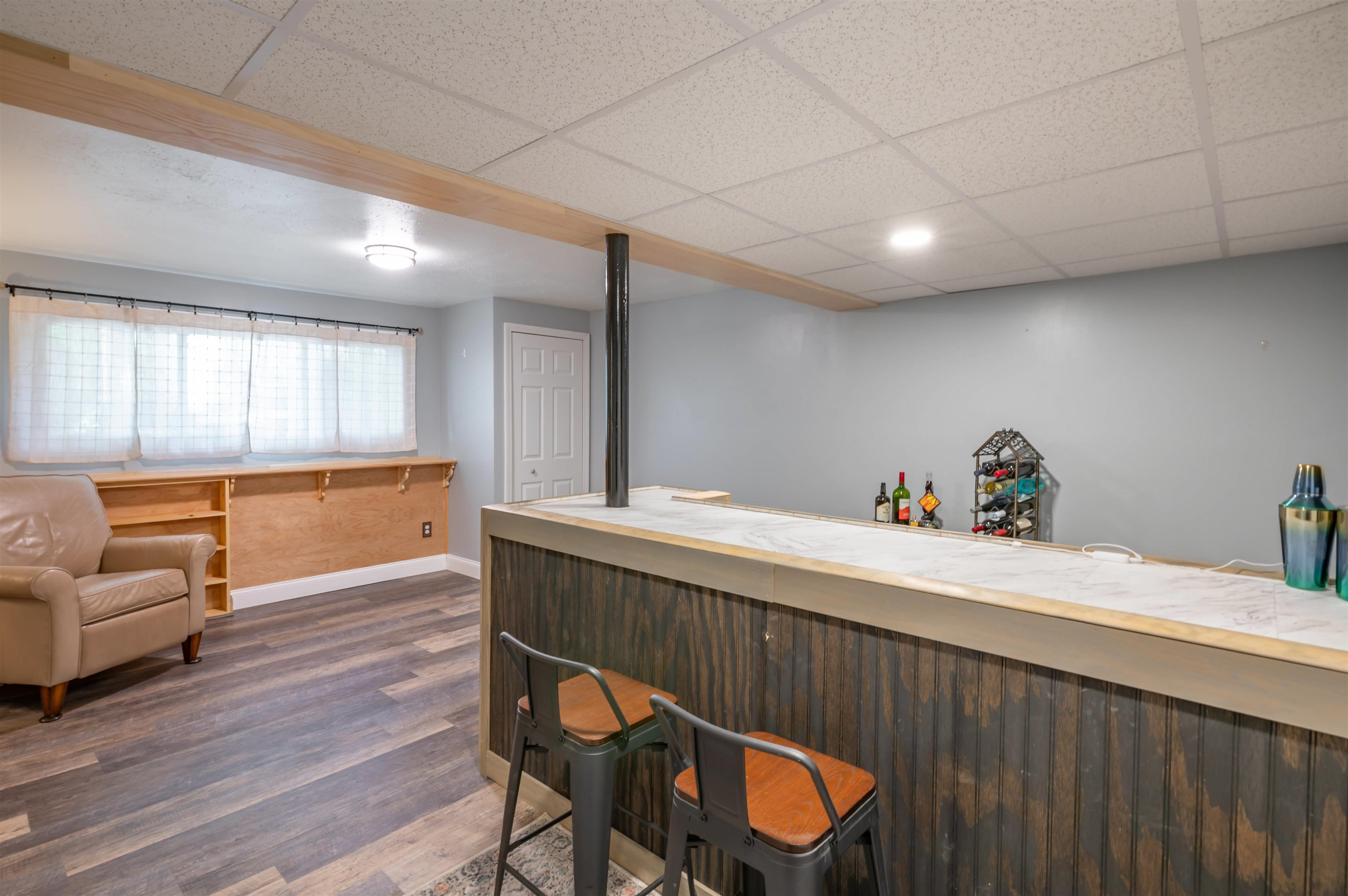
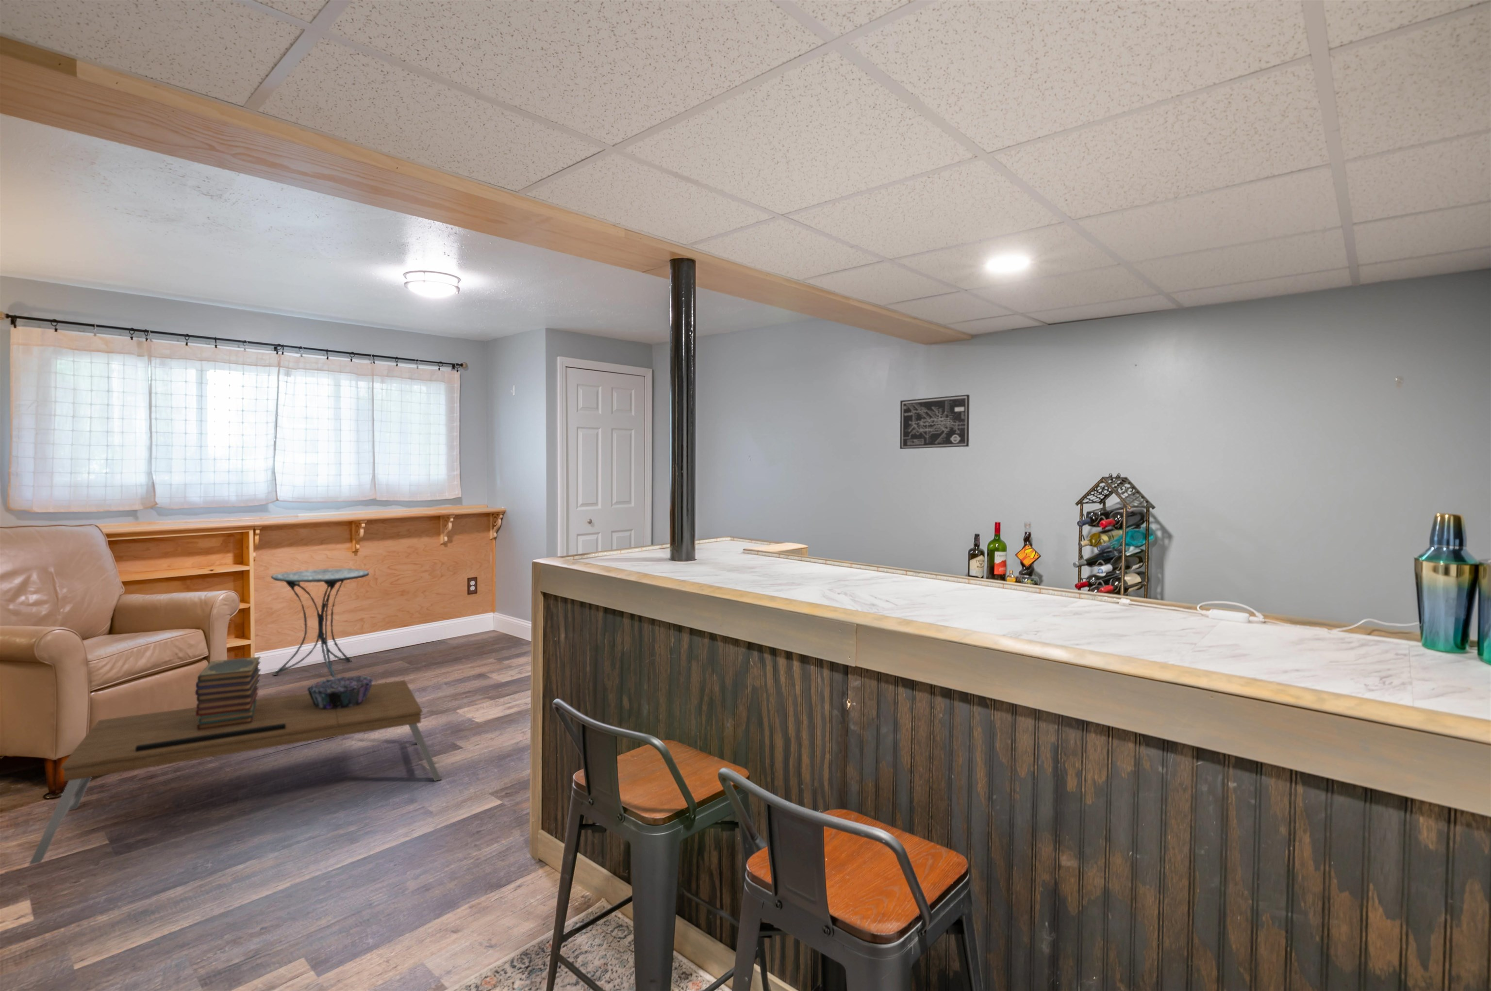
+ book stack (230, 687)
+ decorative bowl (341, 688)
+ side table (321, 623)
+ coffee table (263, 749)
+ wall art (934, 423)
